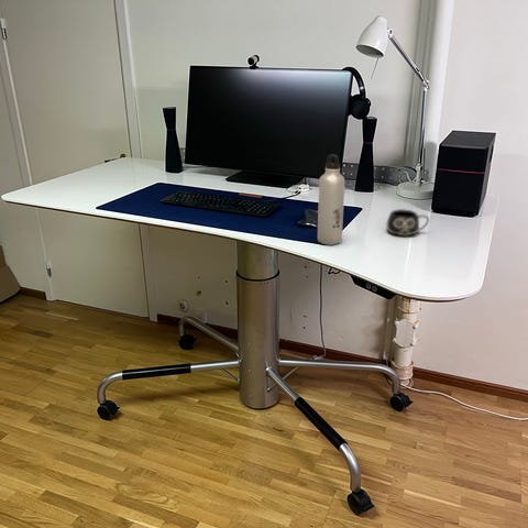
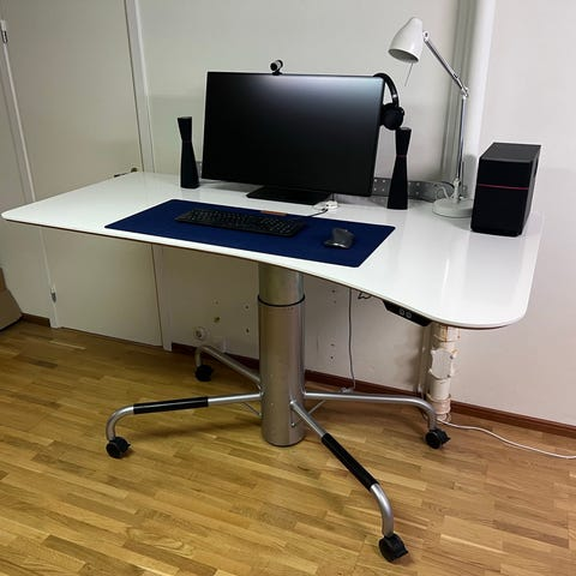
- mug (407, 222)
- water bottle (331, 199)
